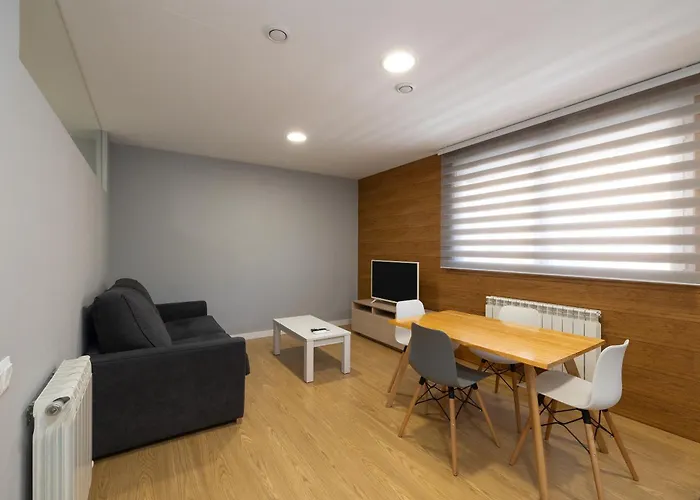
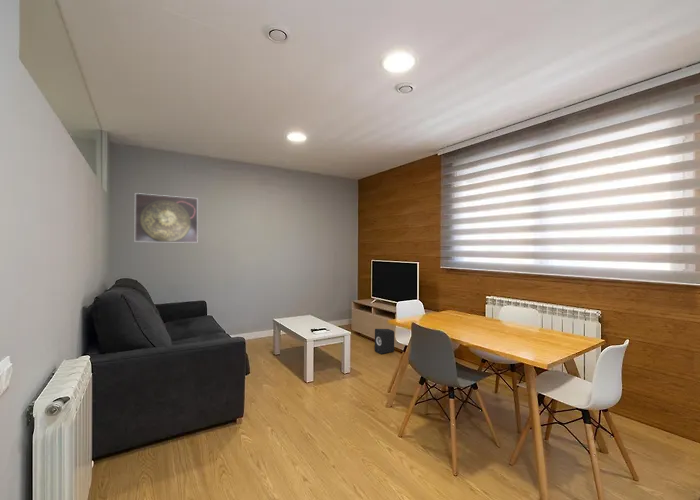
+ speaker (384, 340)
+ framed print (167, 219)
